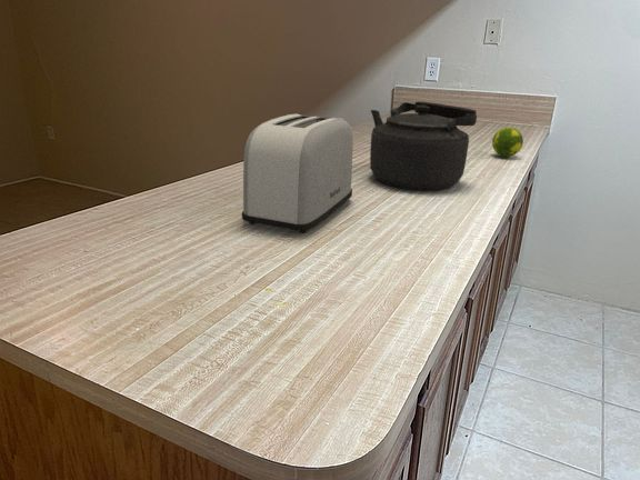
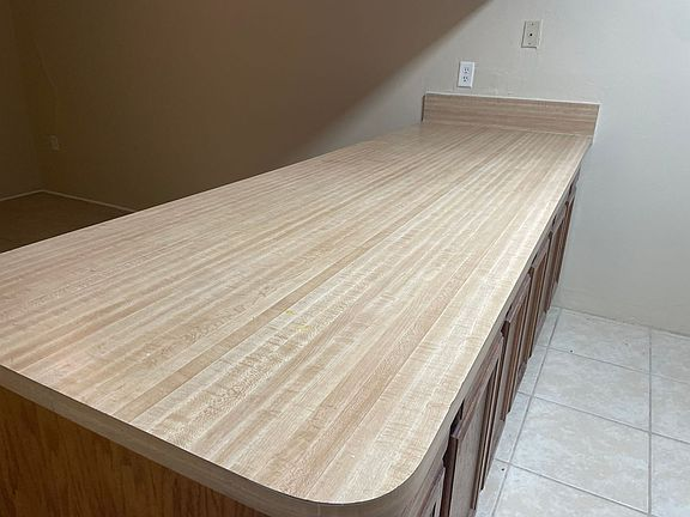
- kettle (418, 142)
- fruit (507, 141)
- toaster (303, 166)
